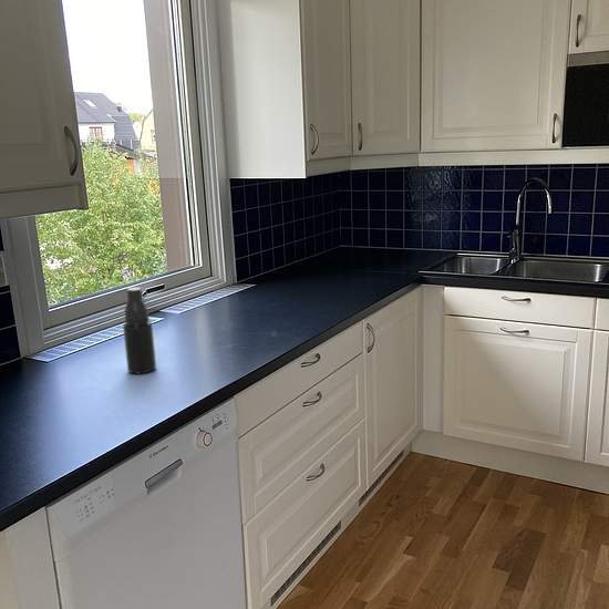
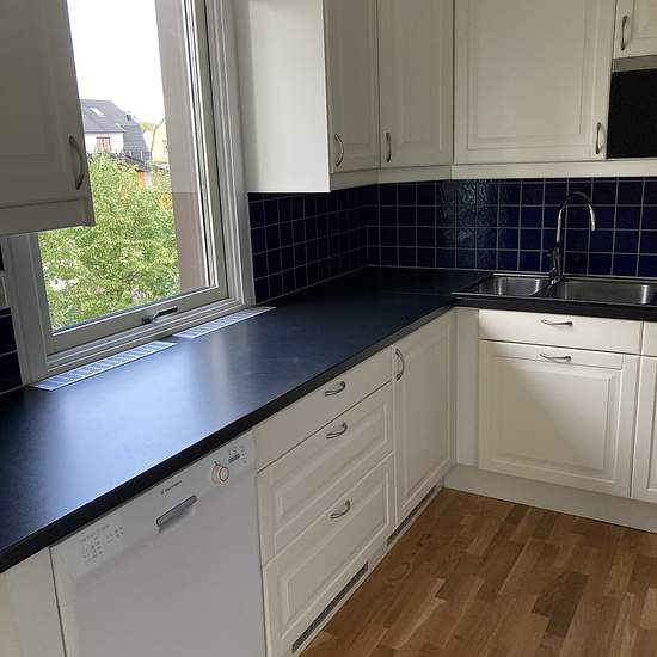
- spray bottle (137, 329)
